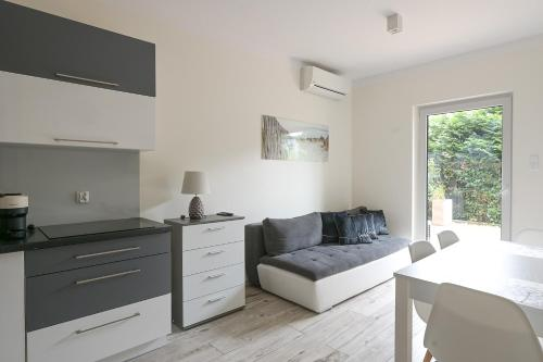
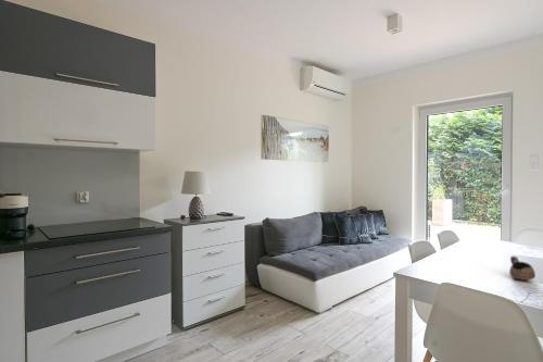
+ cup (521, 269)
